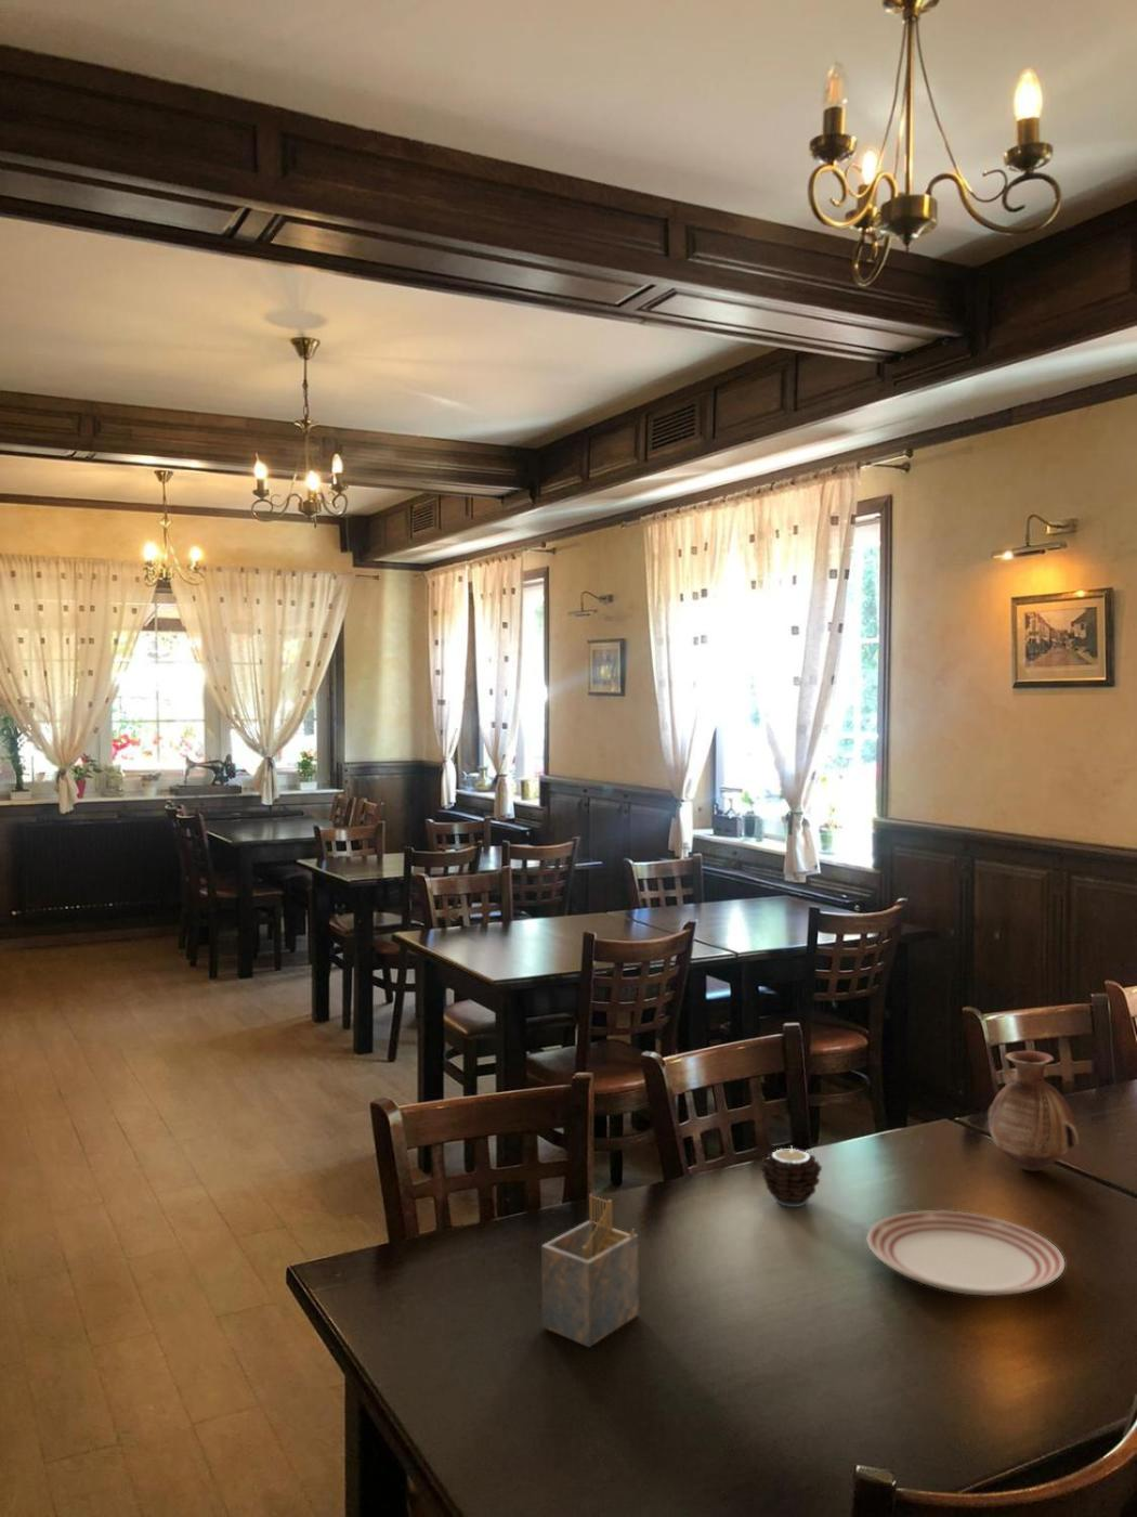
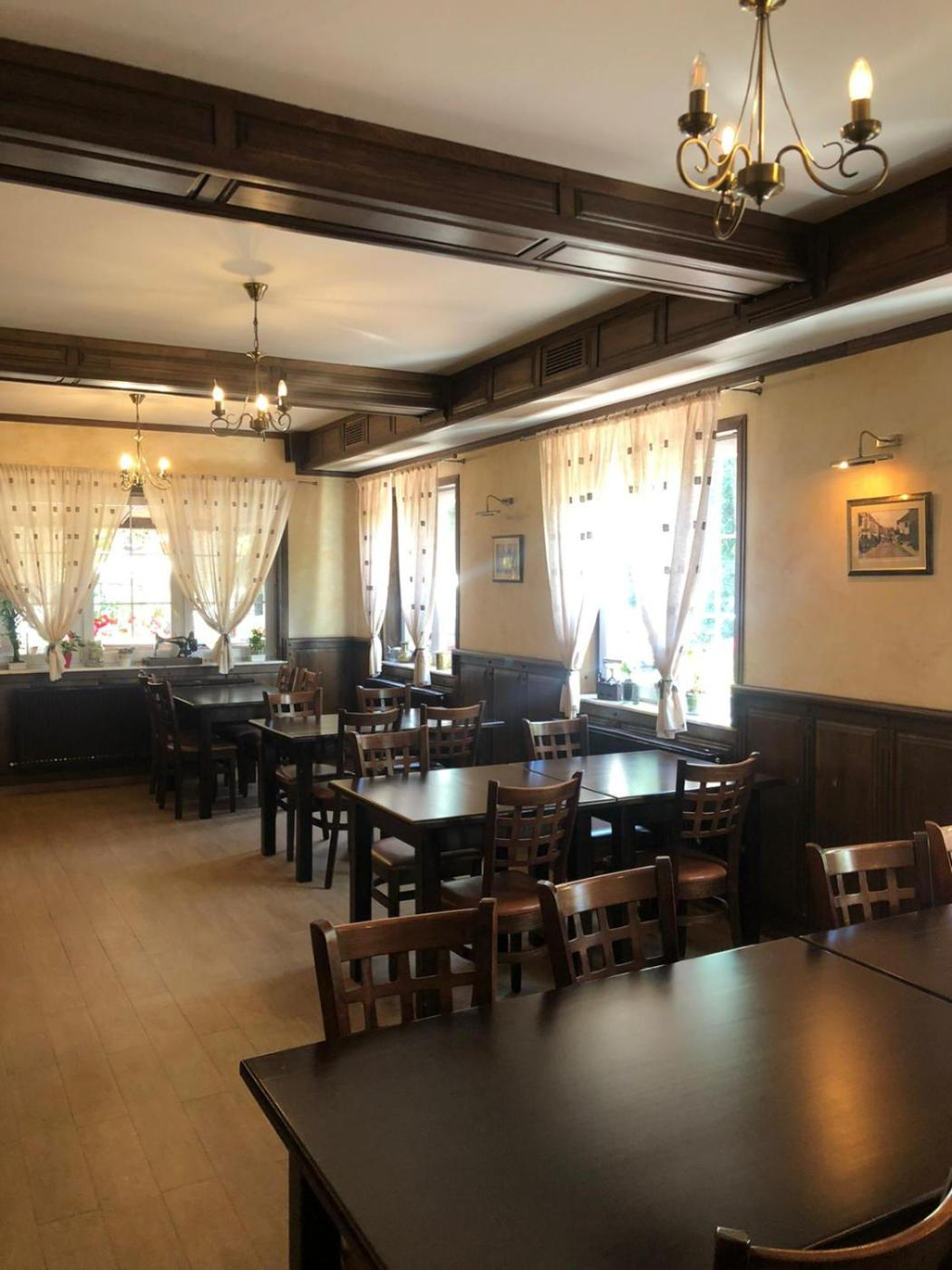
- napkin holder (590, 1266)
- dinner plate (963, 1255)
- vase (1031, 1112)
- candle (791, 1173)
